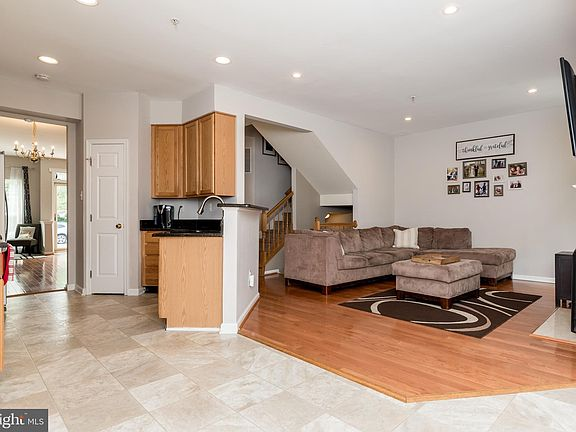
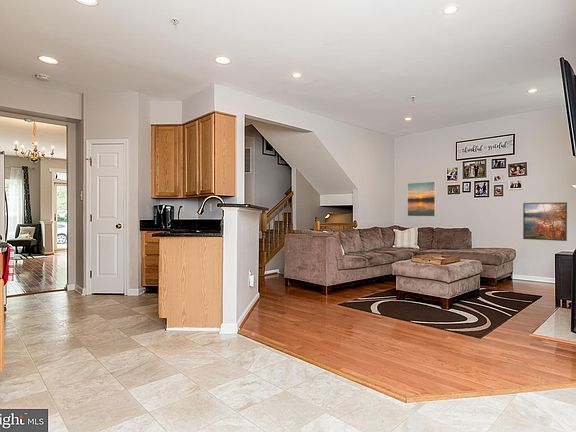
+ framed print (421, 199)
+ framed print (544, 221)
